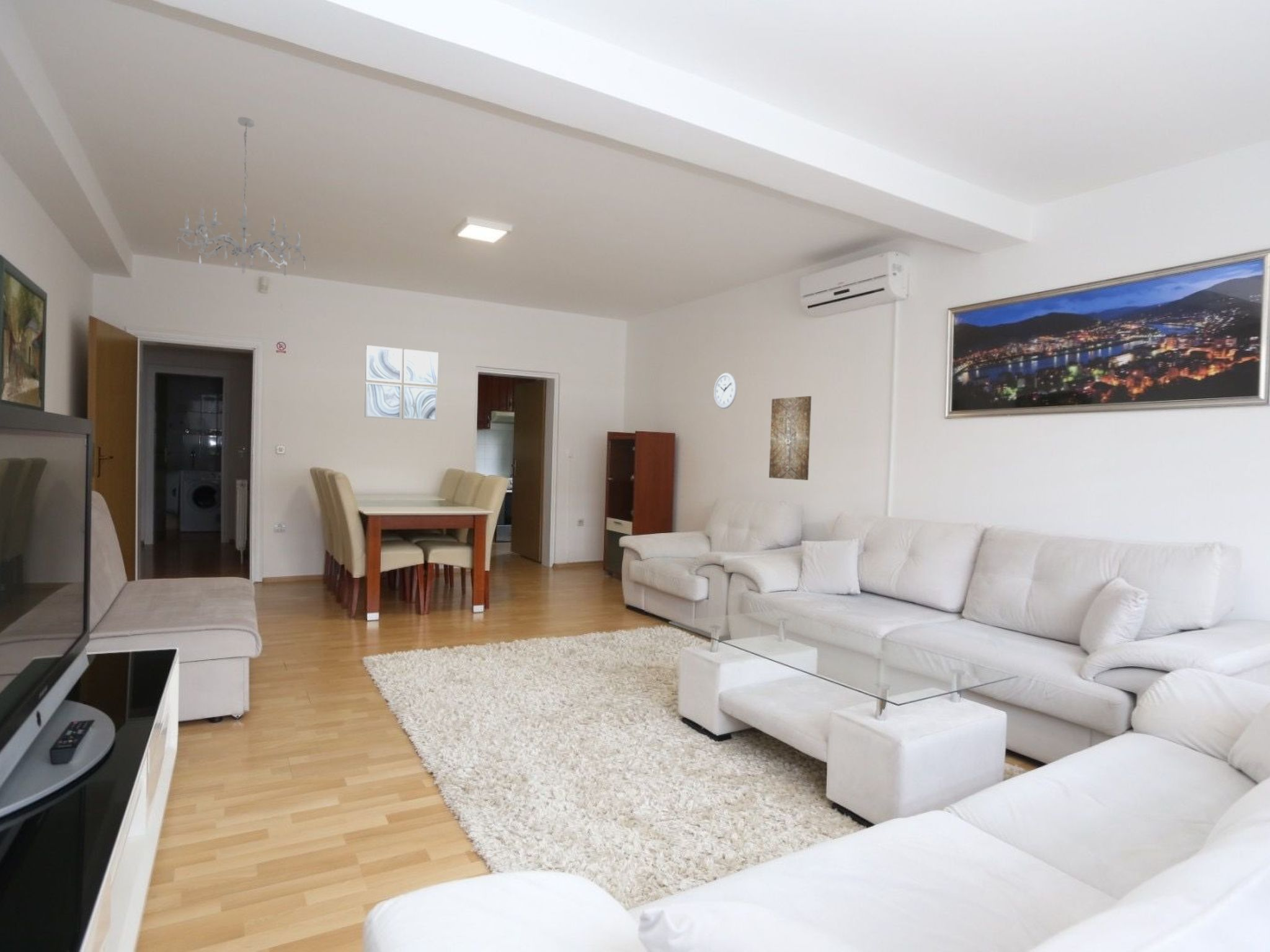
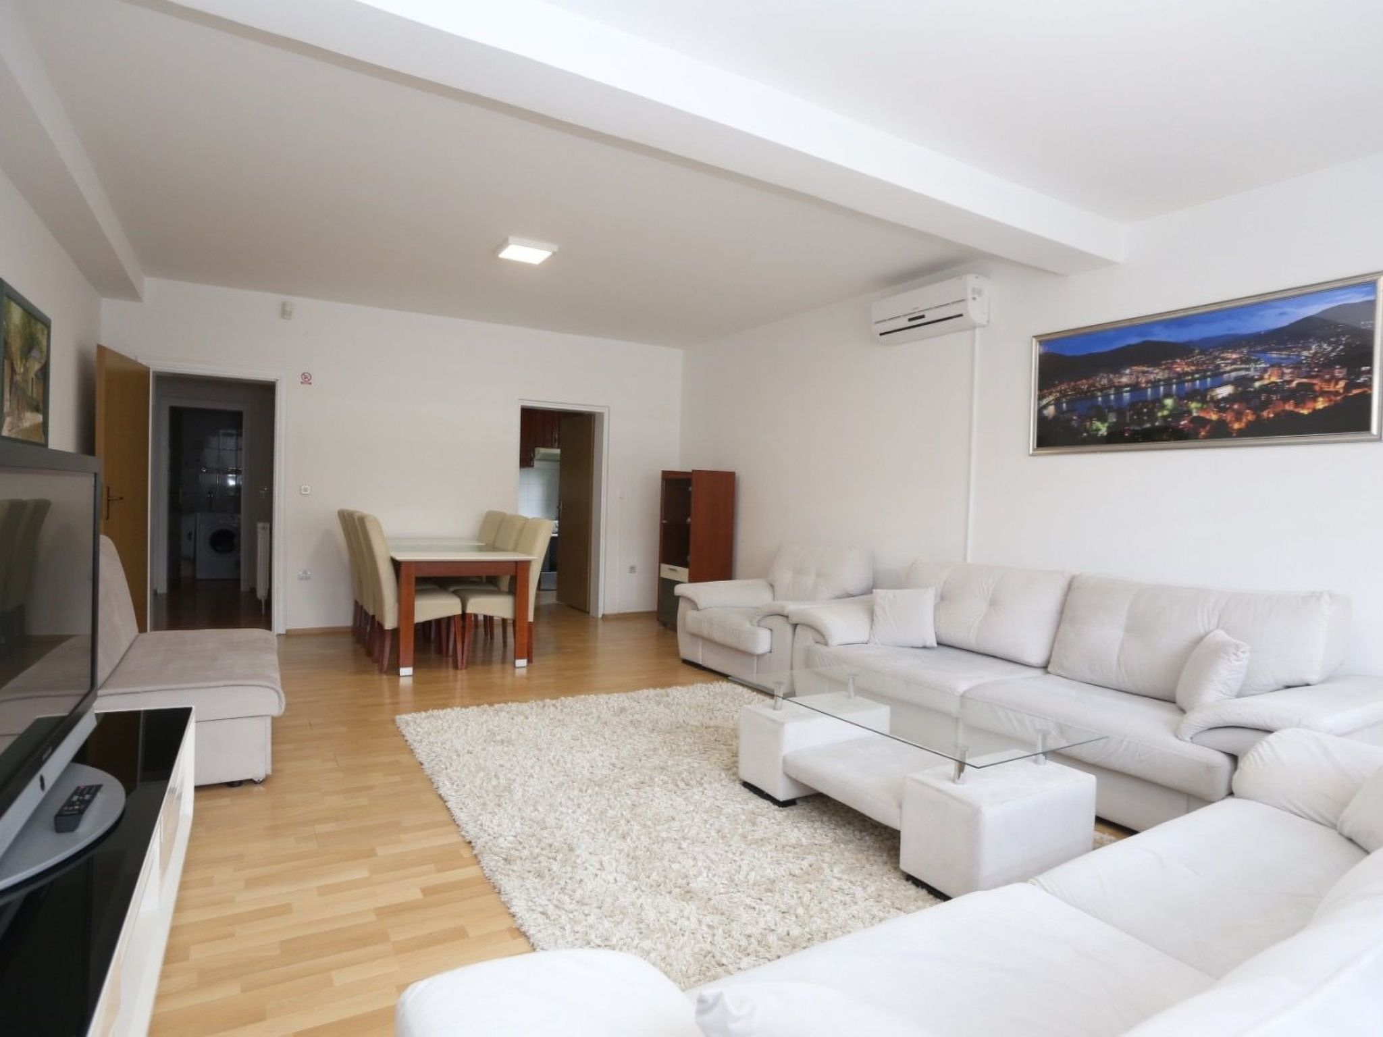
- wall art (789, 438)
- wall art (403, 383)
- wall clock (724, 390)
- chandelier (245, 193)
